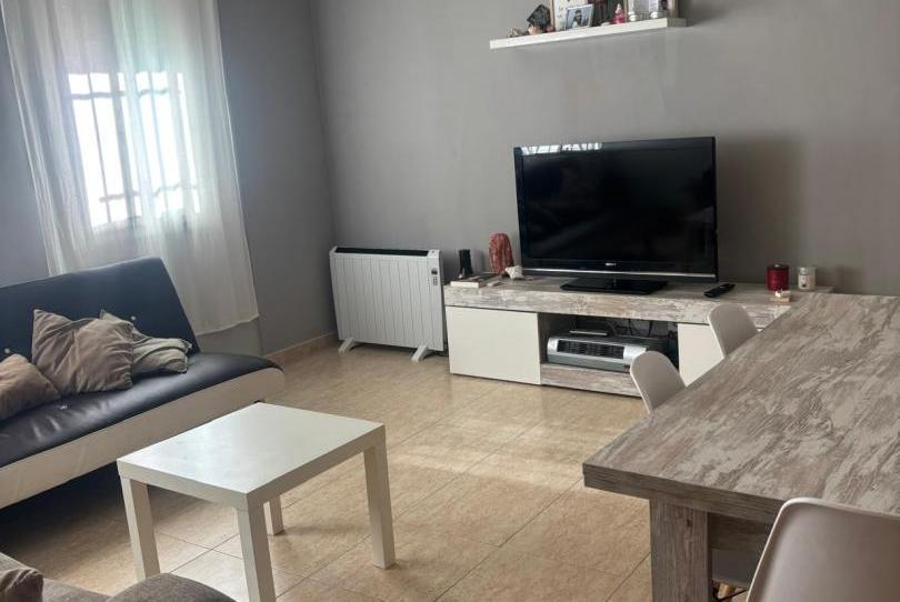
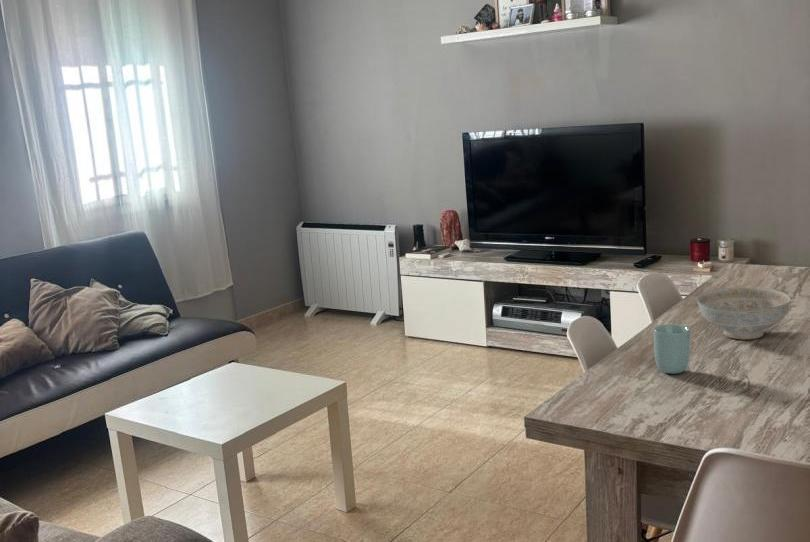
+ decorative bowl (742, 315)
+ cup (672, 350)
